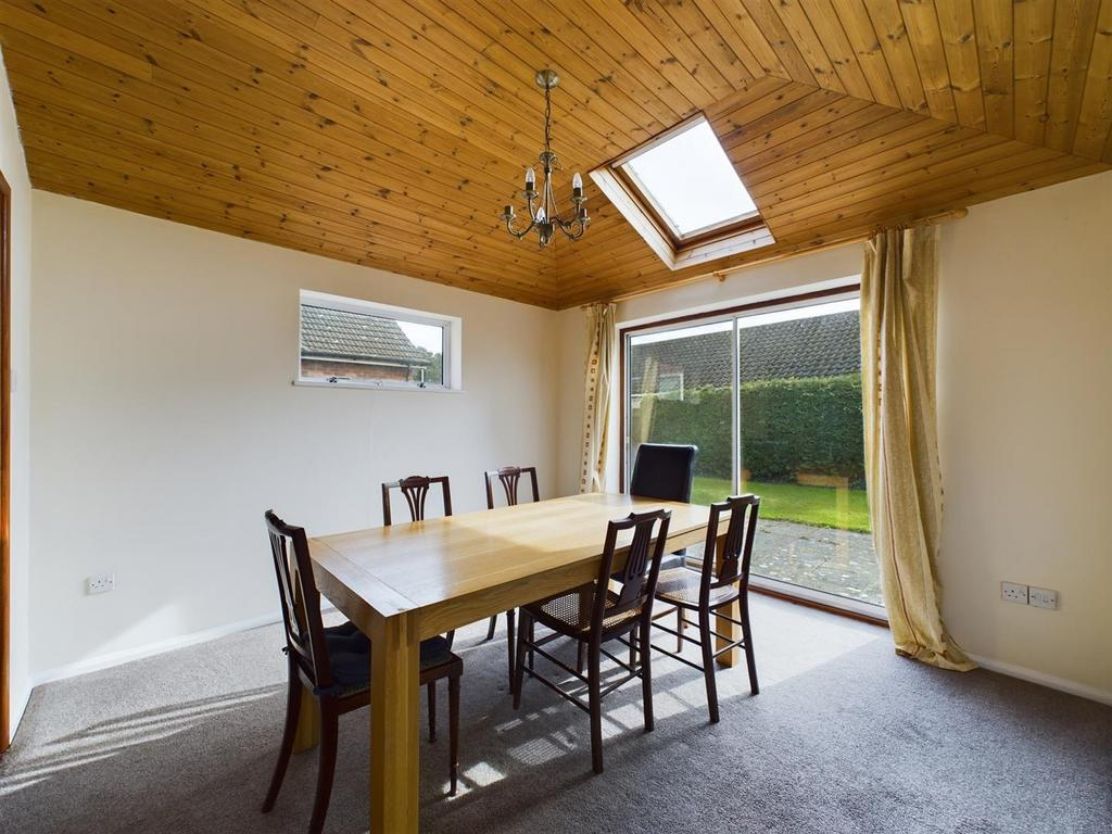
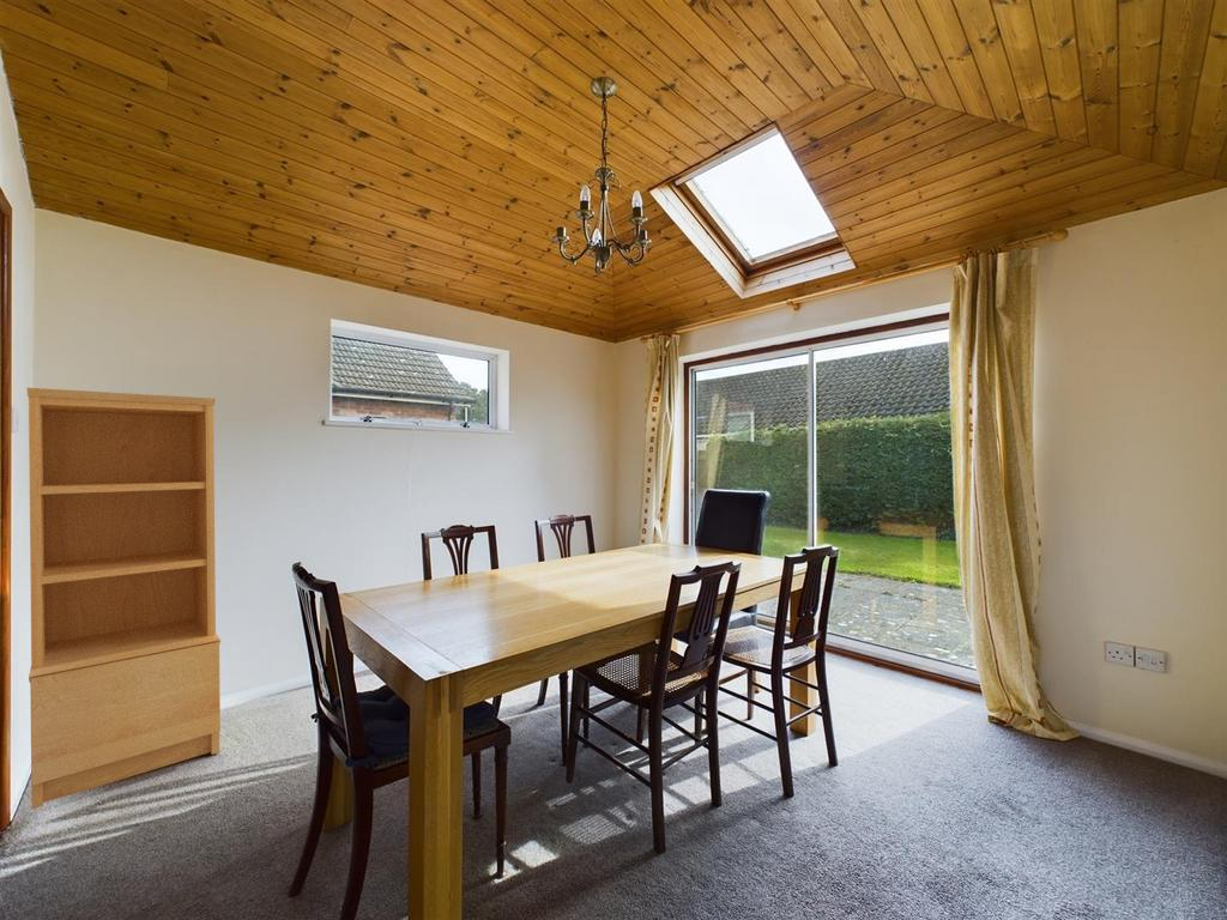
+ bookcase (128, 577)
